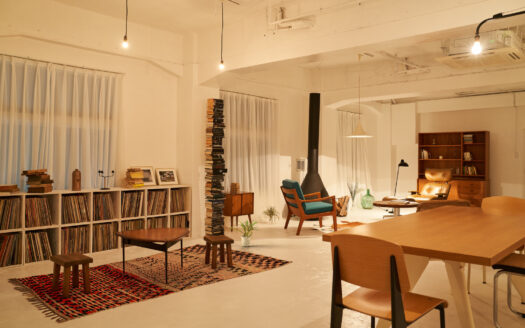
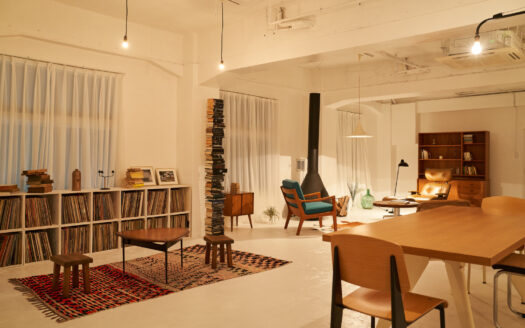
- potted plant (246, 232)
